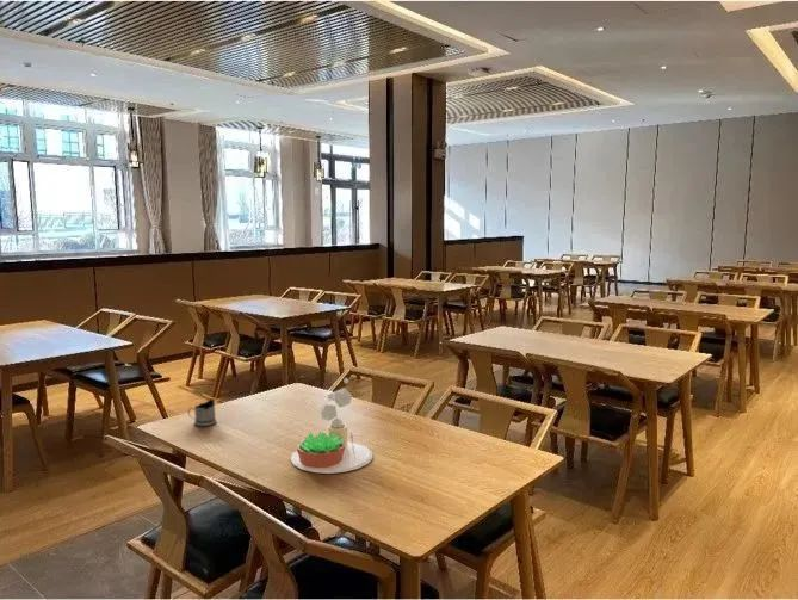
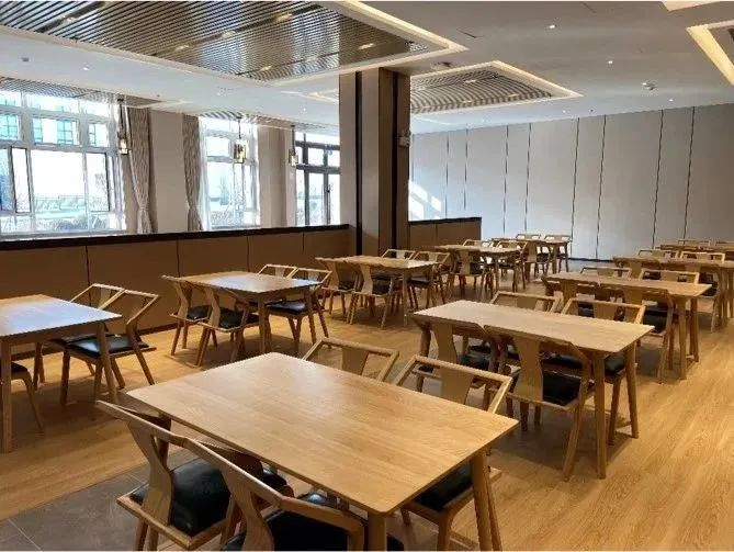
- tea glass holder (202, 413)
- succulent plant (332, 421)
